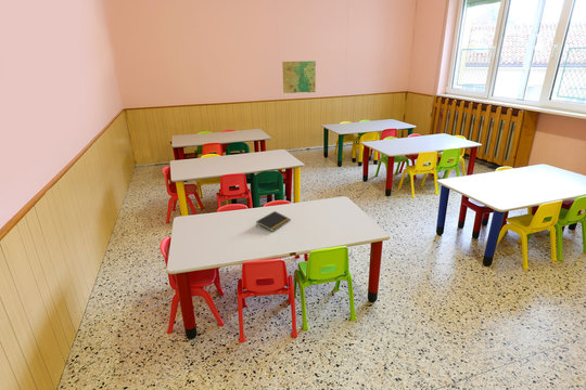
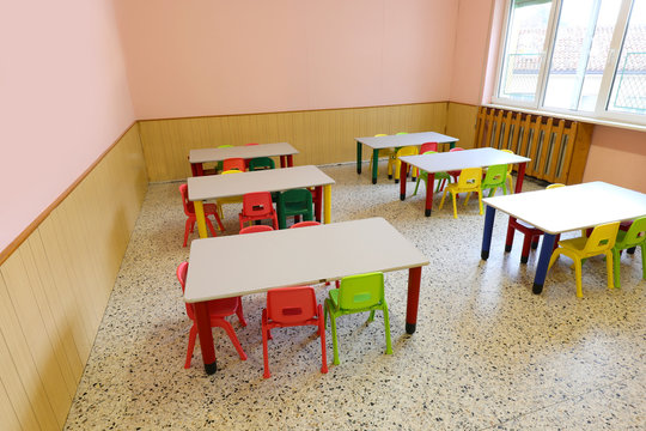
- map (298, 77)
- notepad (273, 220)
